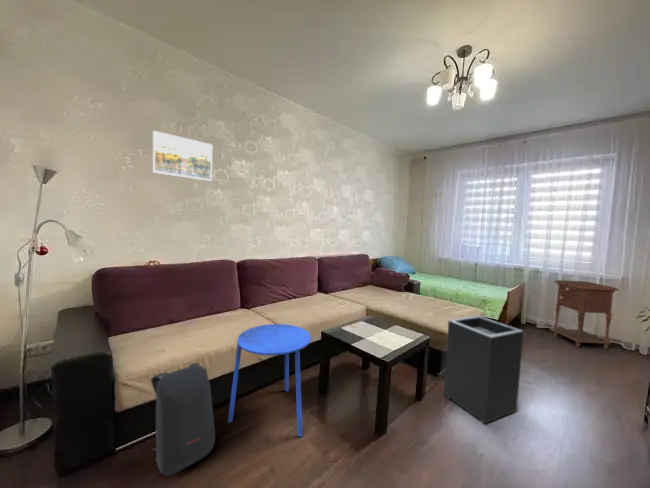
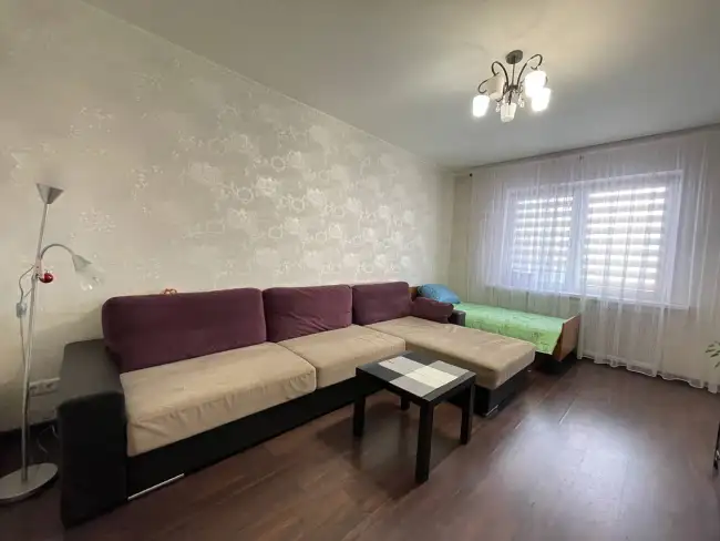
- speaker (481, 365)
- side table (285, 377)
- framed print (184, 157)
- nightstand (581, 313)
- backpack (183, 413)
